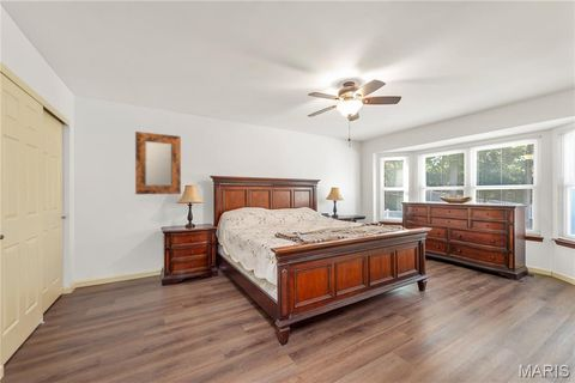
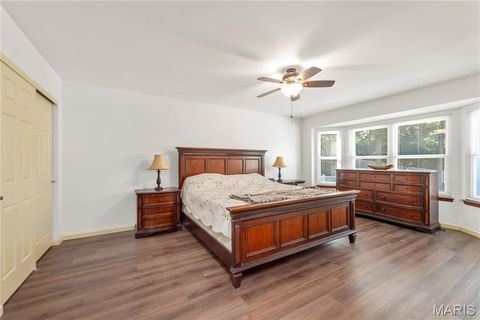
- home mirror (158, 164)
